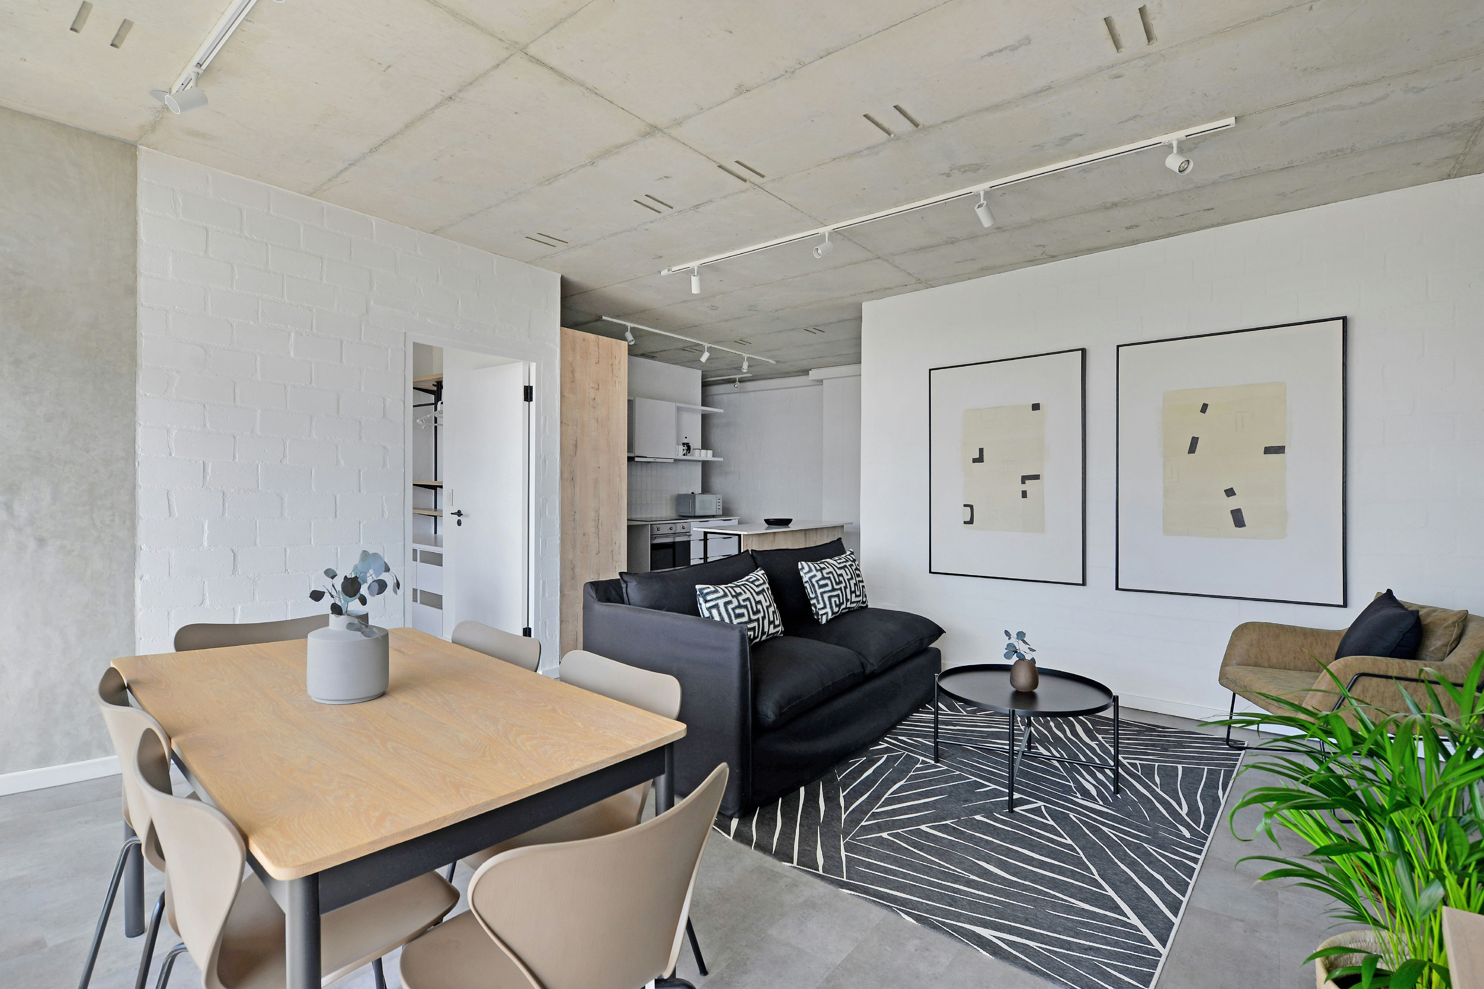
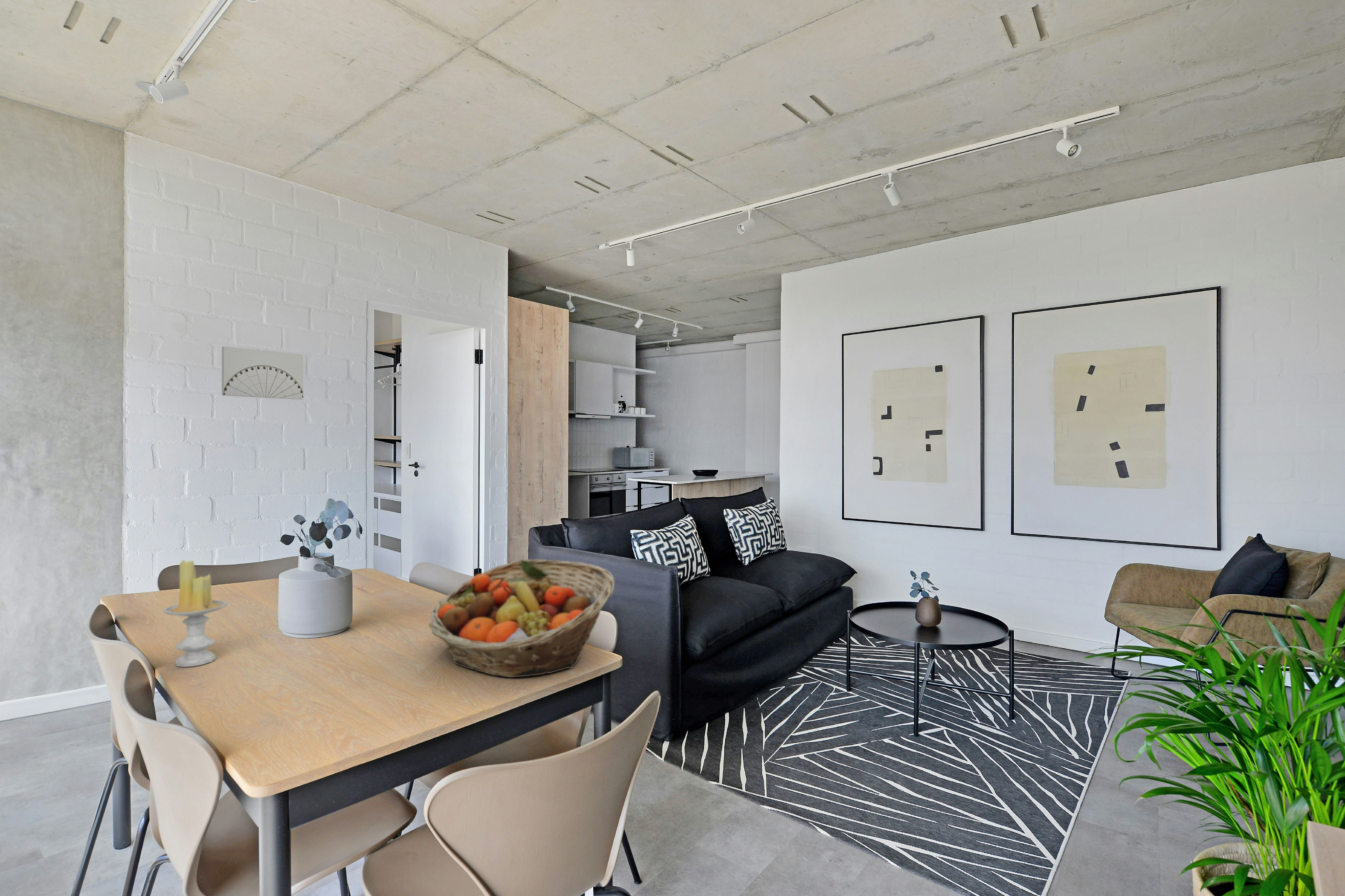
+ candle (196, 610)
+ wall art (264, 374)
+ fruit basket (523, 612)
